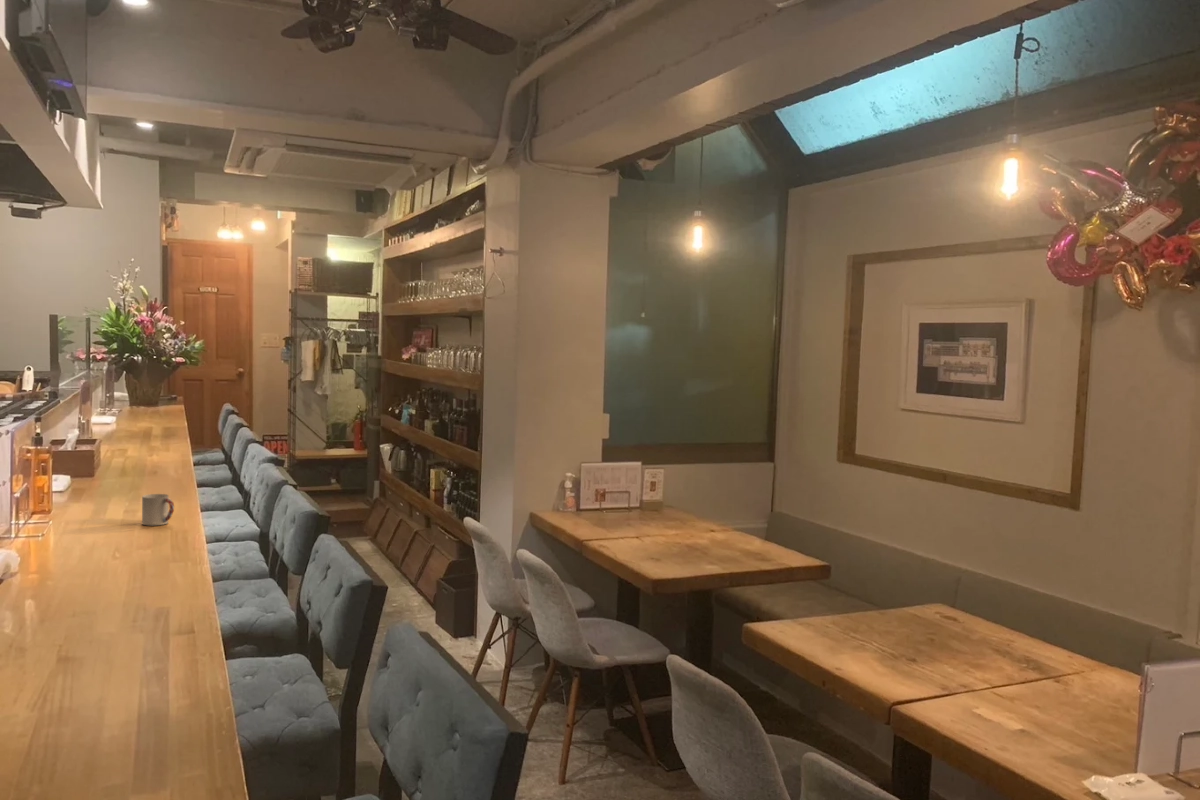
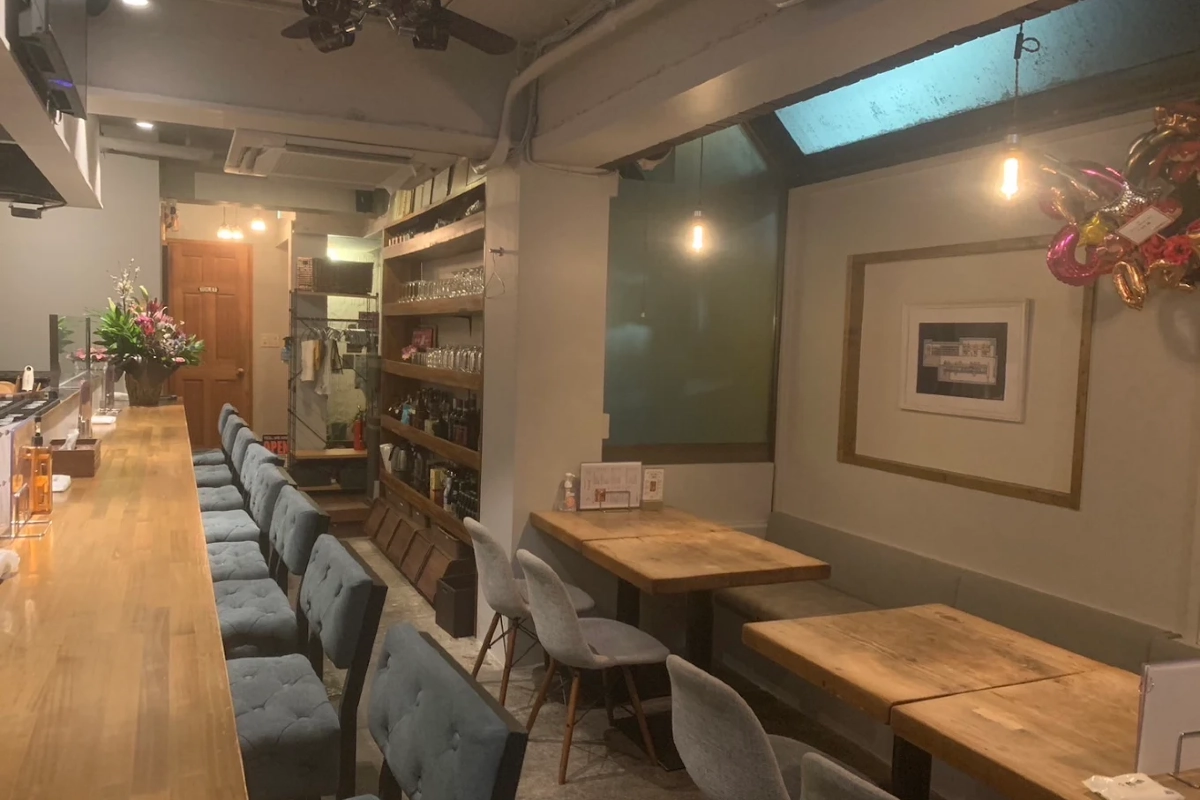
- cup (159, 509)
